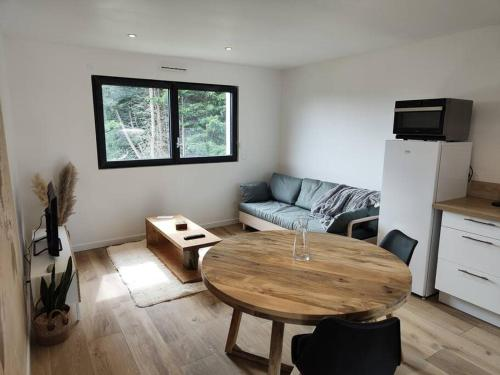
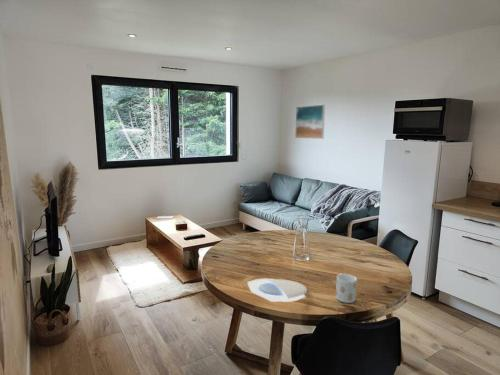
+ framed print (309, 122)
+ plate (278, 287)
+ mug (344, 286)
